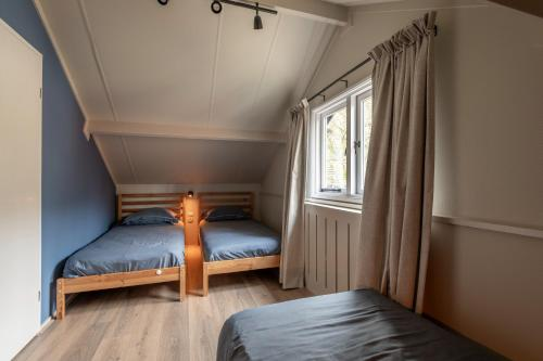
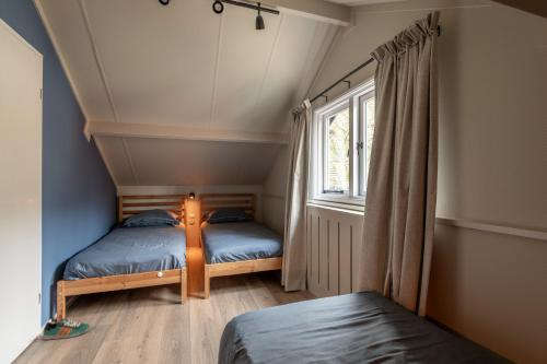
+ sneaker (66, 327)
